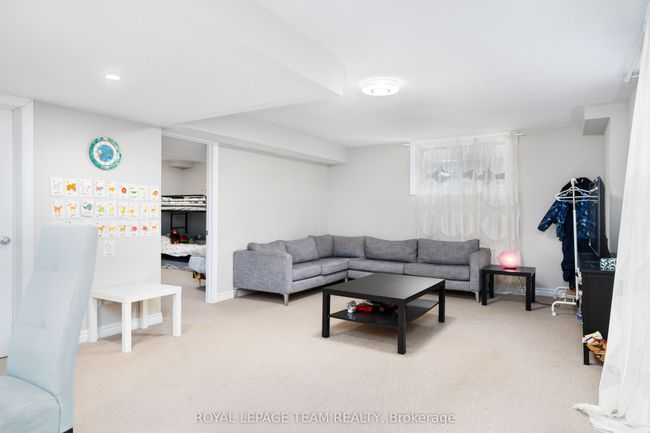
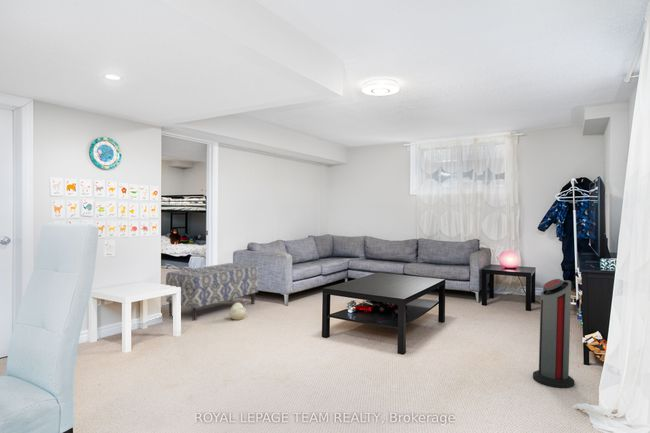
+ plush toy (237, 309)
+ bench (214, 289)
+ air purifier (554, 329)
